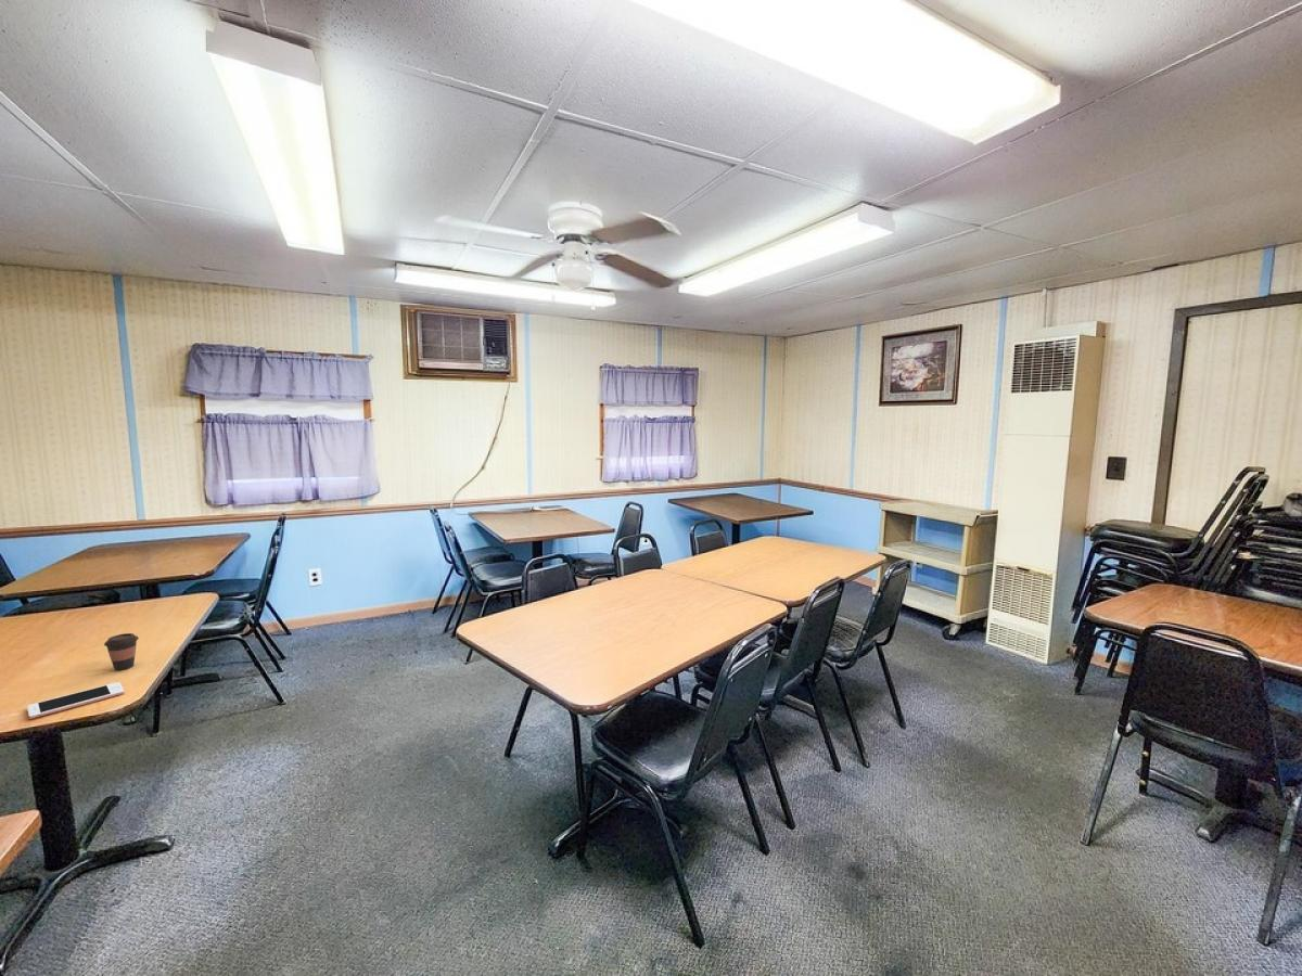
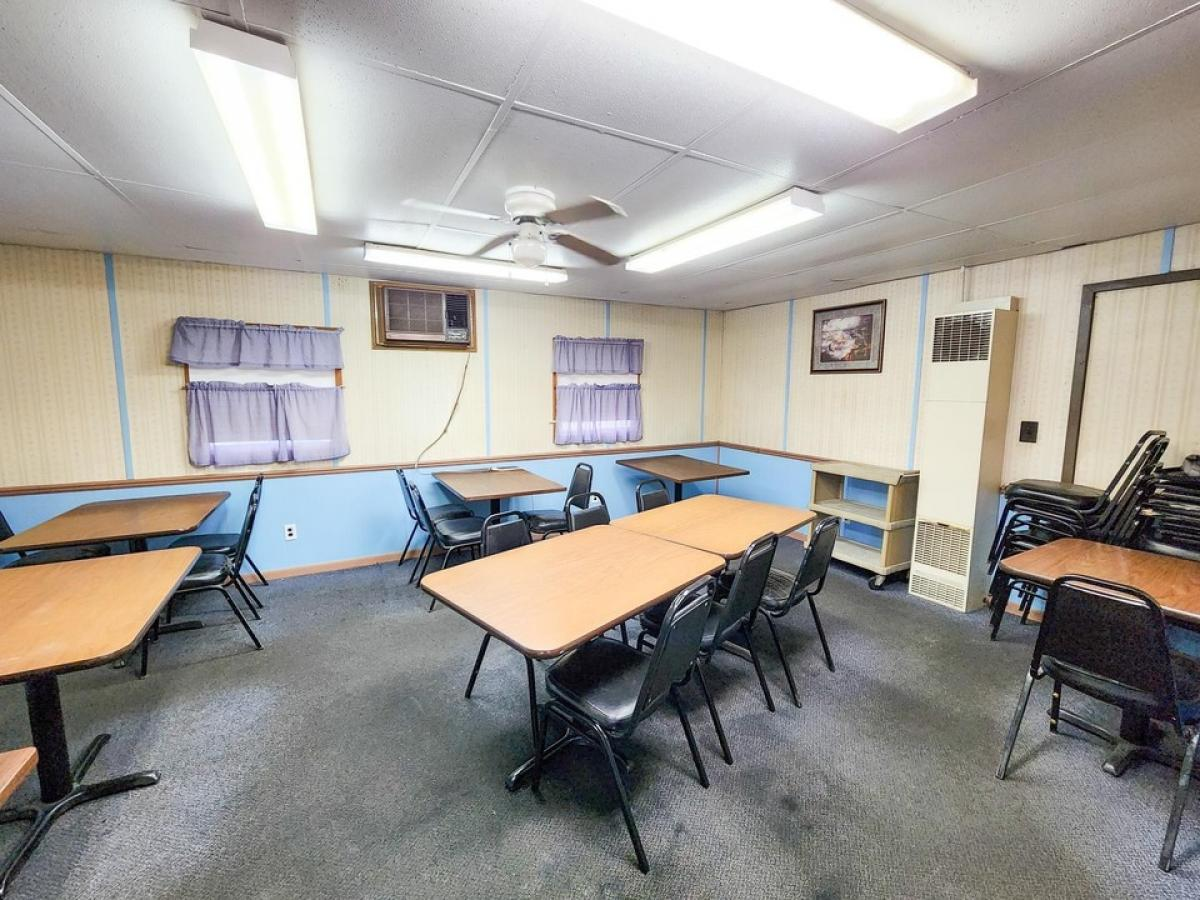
- coffee cup (123, 652)
- cell phone (77, 698)
